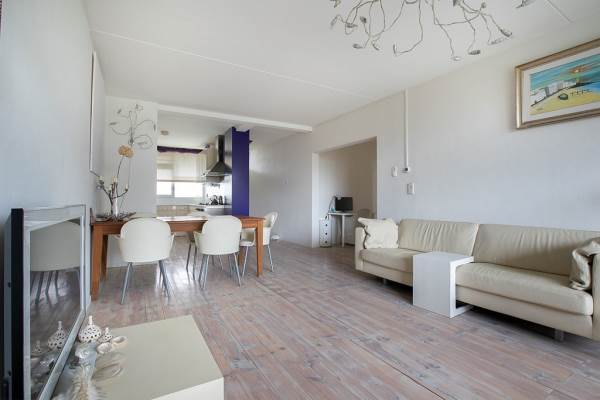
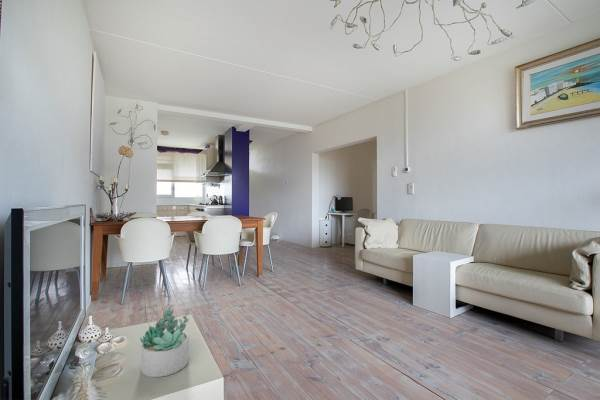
+ succulent plant (165, 337)
